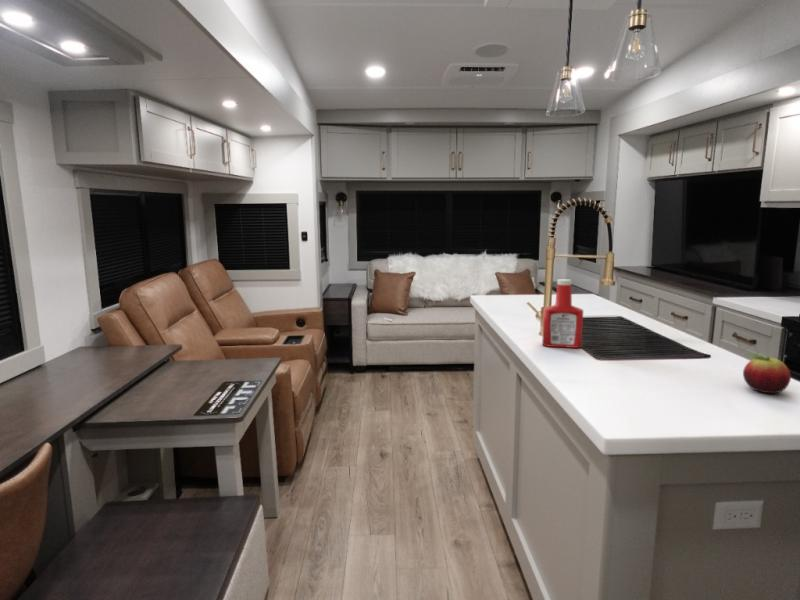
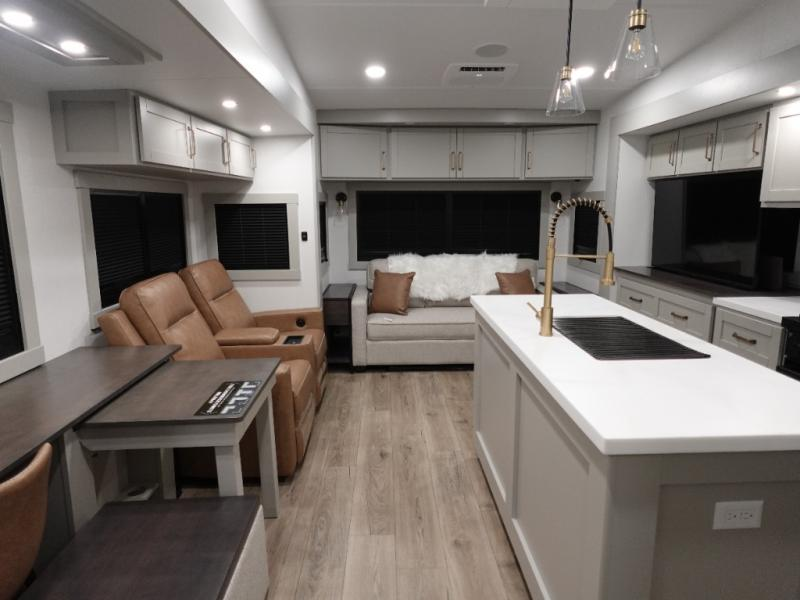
- soap bottle (563, 312)
- fruit (766, 373)
